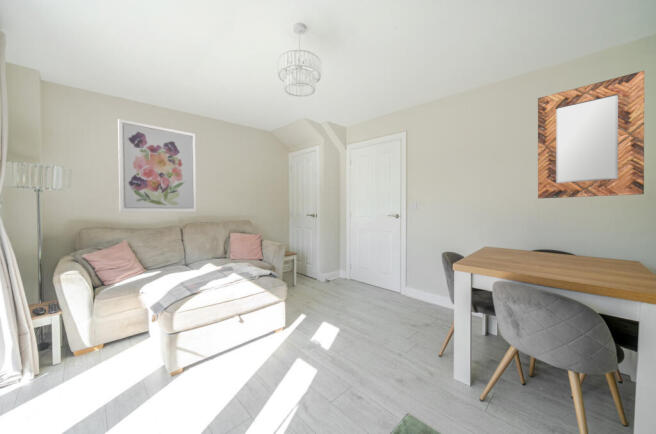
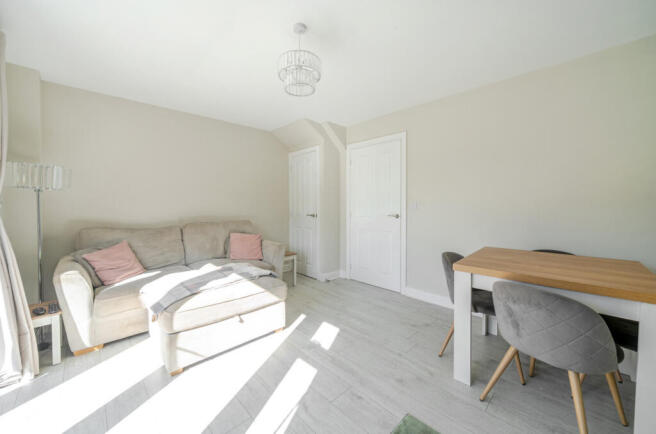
- wall art (160, 169)
- home mirror (585, 141)
